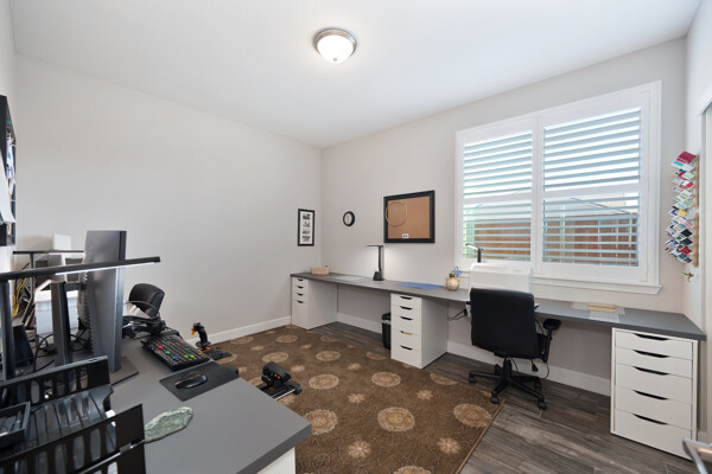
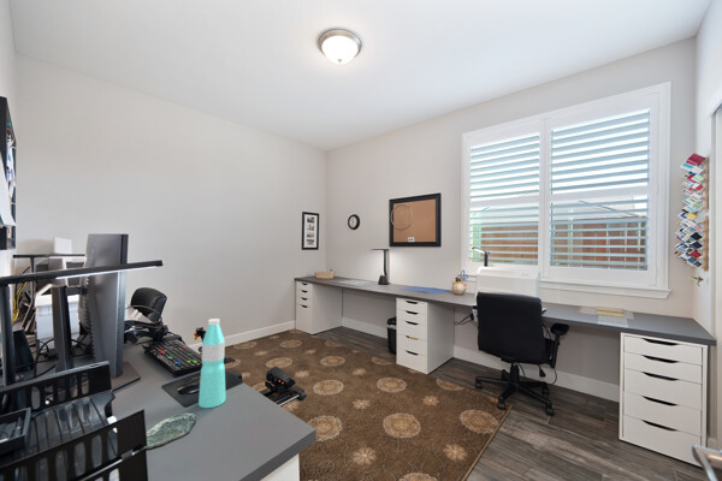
+ water bottle (213, 360)
